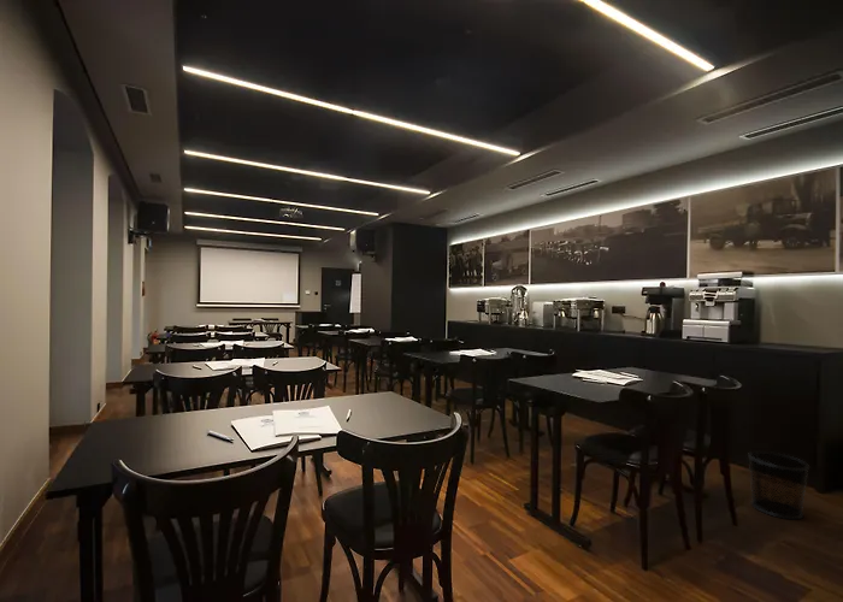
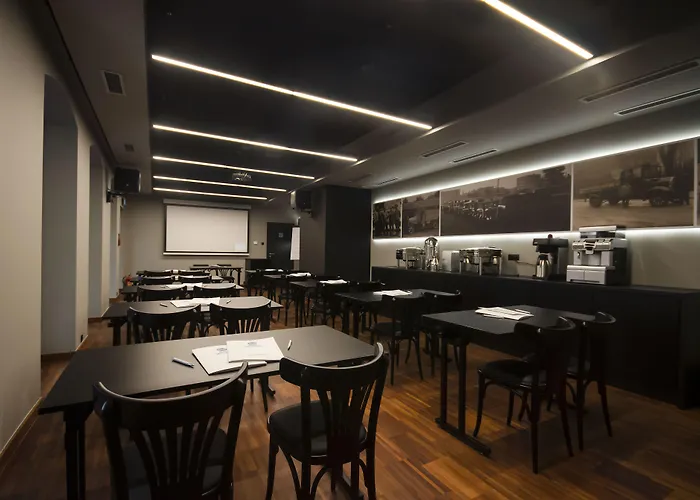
- waste bin (776, 484)
